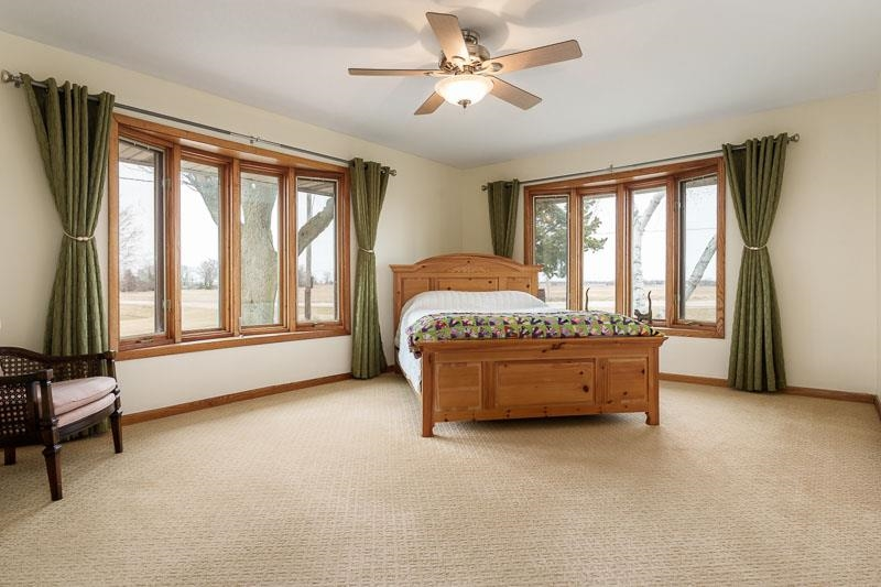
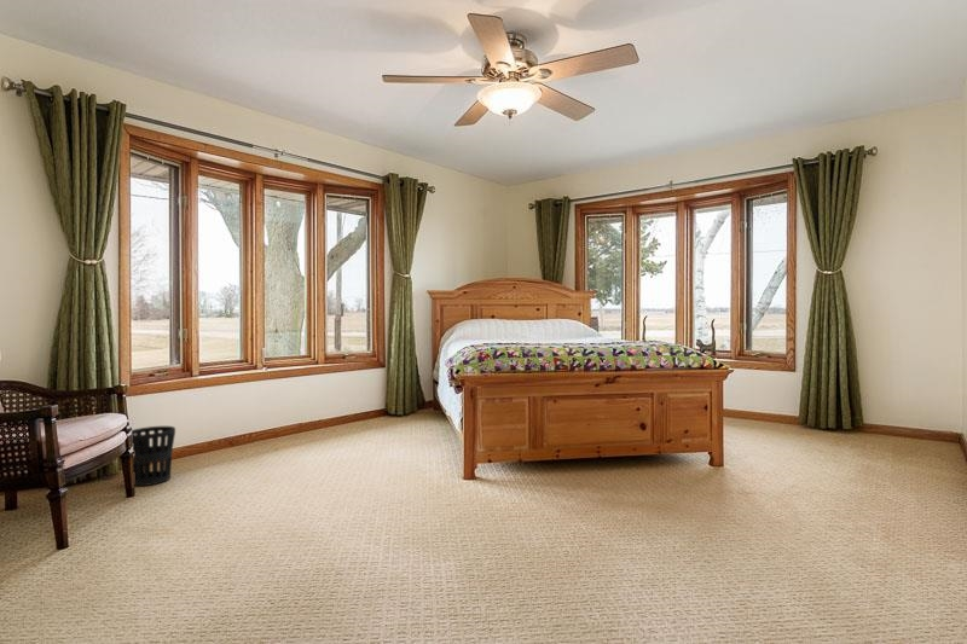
+ wastebasket (150, 454)
